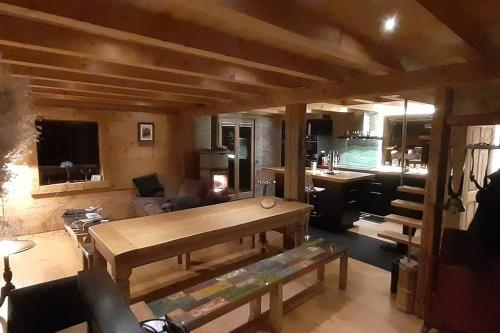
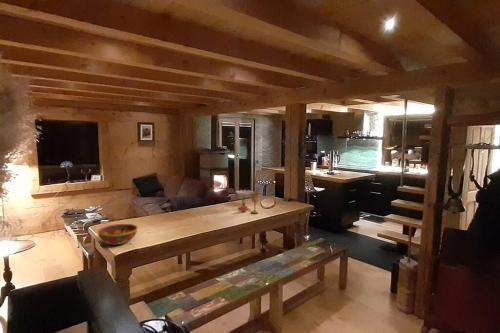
+ bowl (118, 235)
+ goblet (245, 202)
